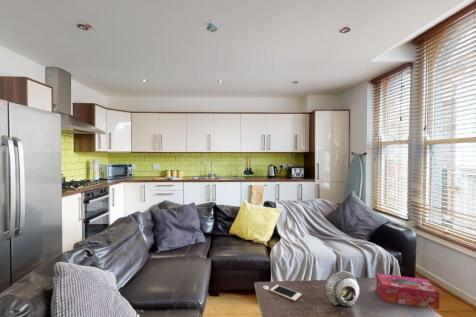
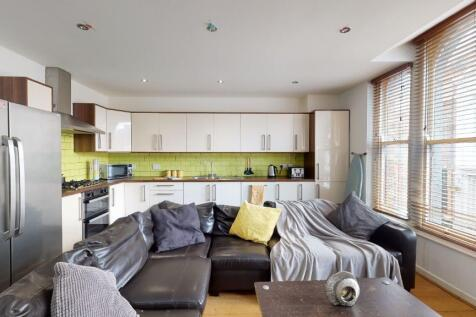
- tissue box (405, 290)
- cell phone (285, 292)
